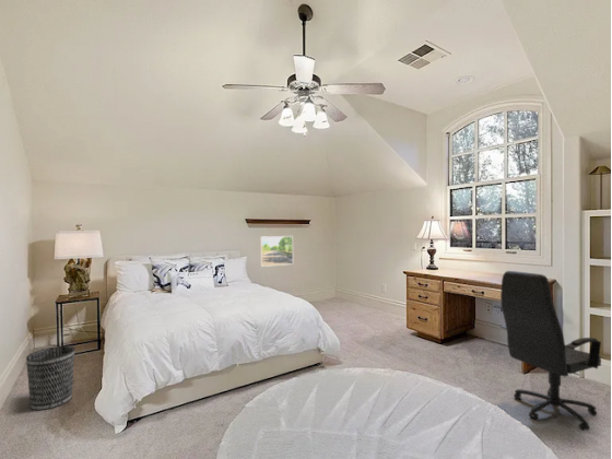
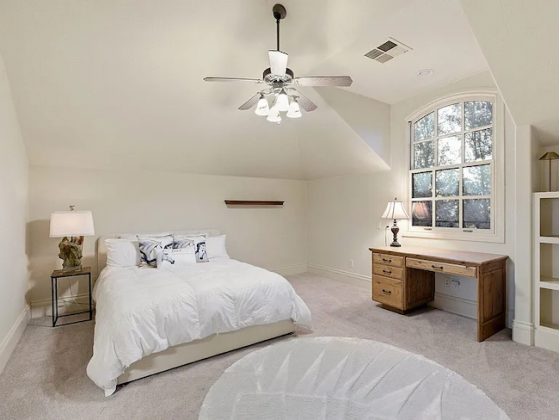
- office chair (549, 341)
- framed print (276, 250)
- wastebasket (51, 376)
